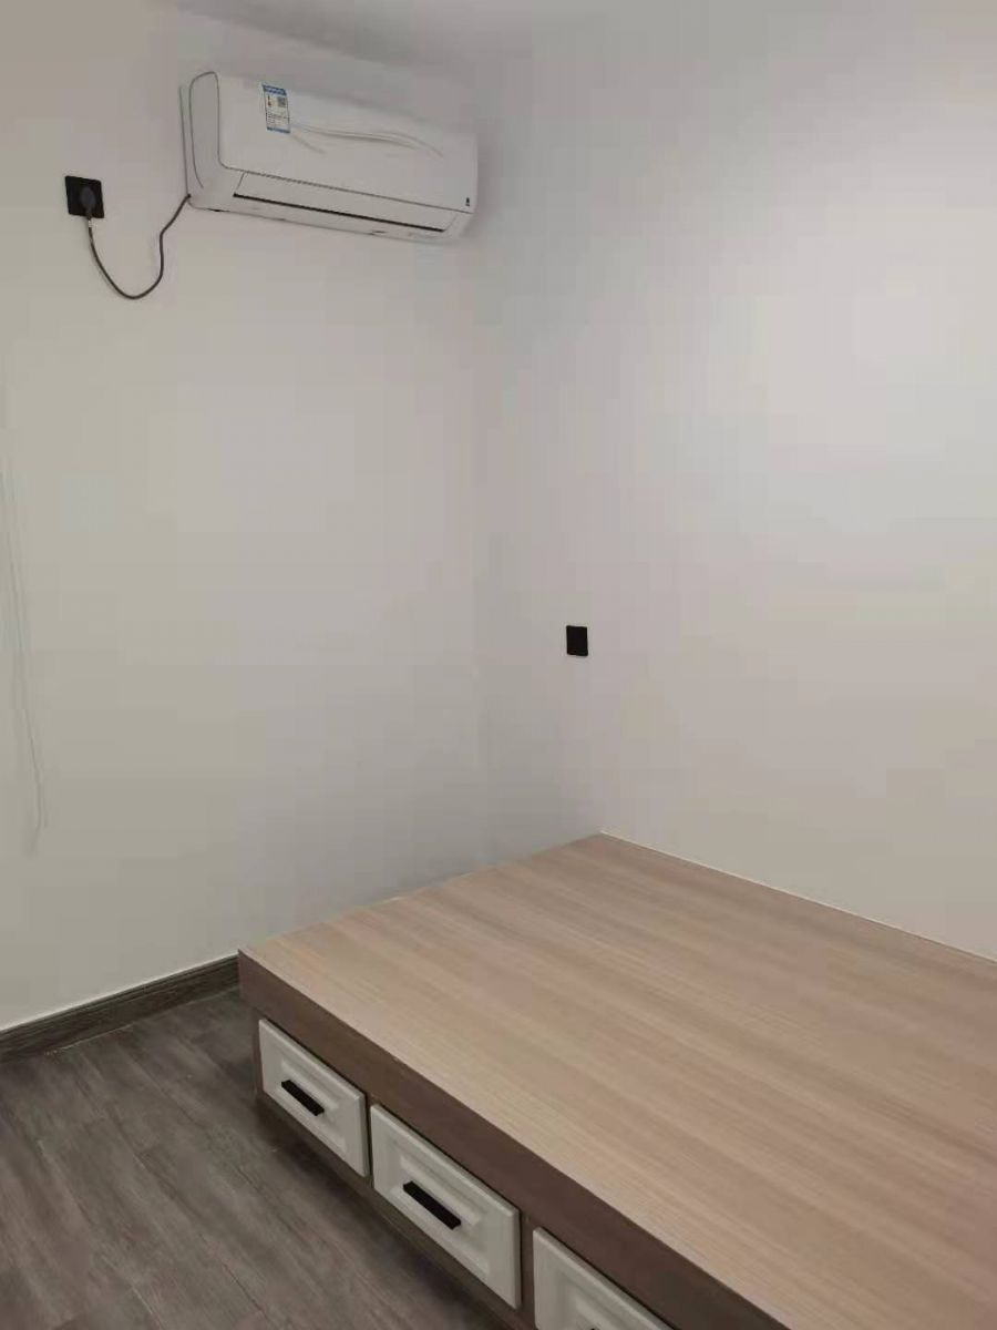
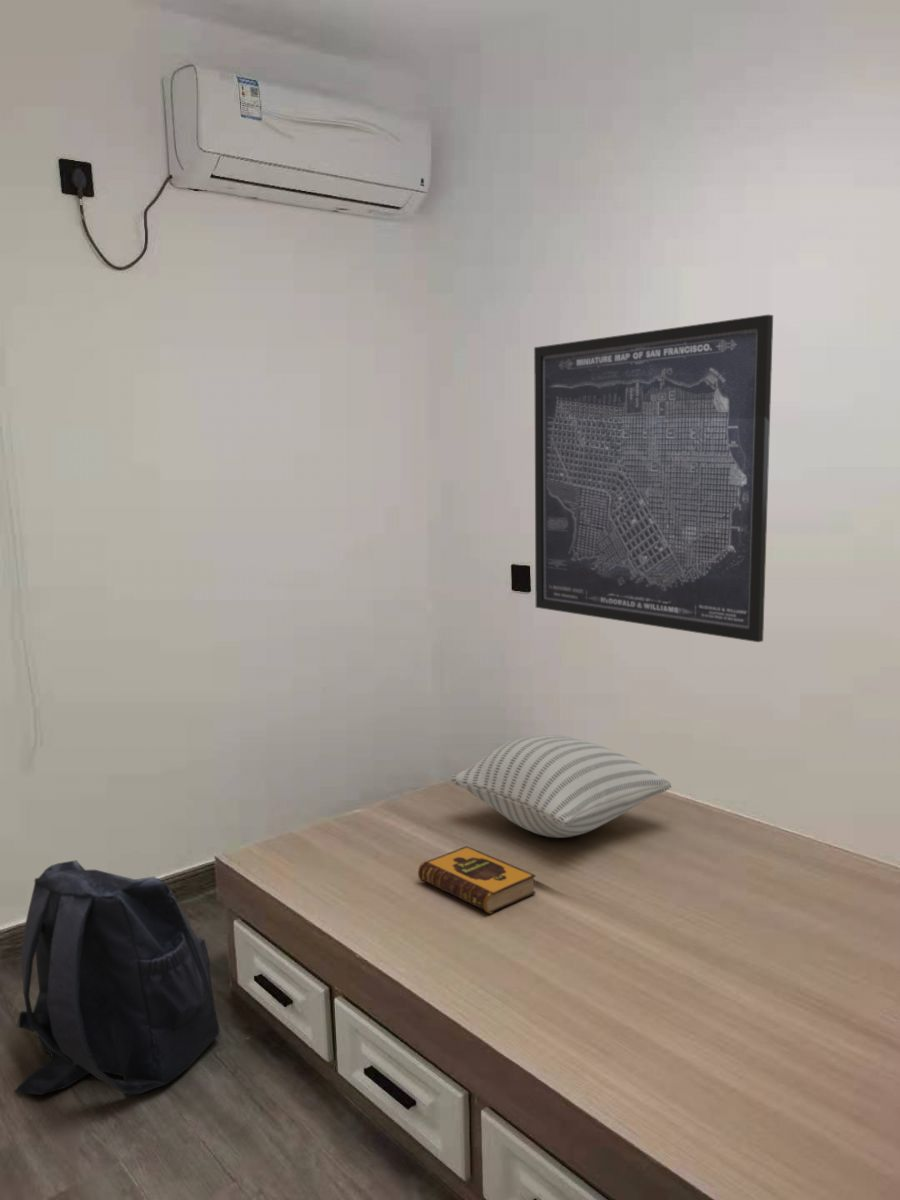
+ backpack (112, 956)
+ pillow (559, 782)
+ hardback book (475, 878)
+ wall art (638, 481)
